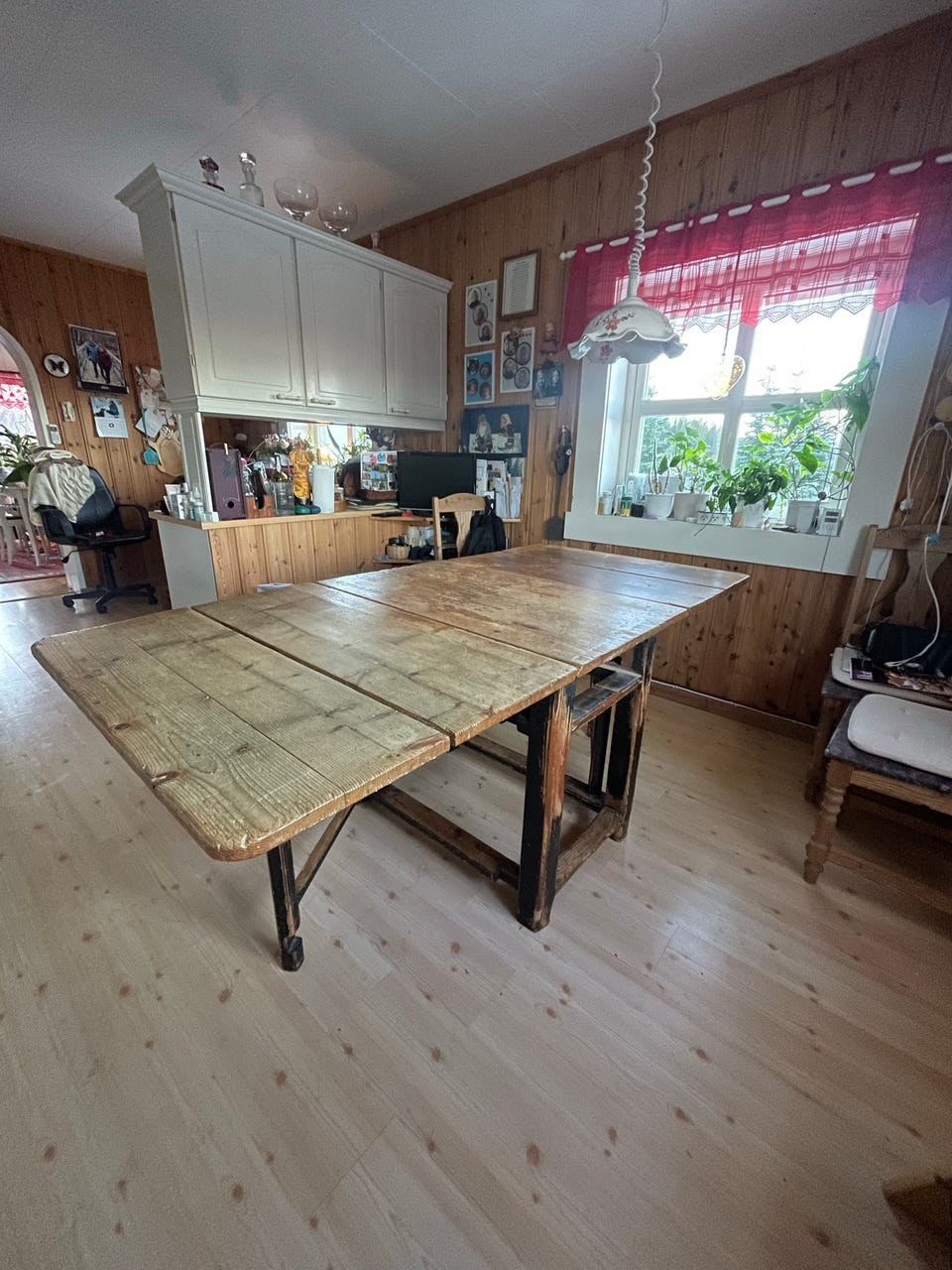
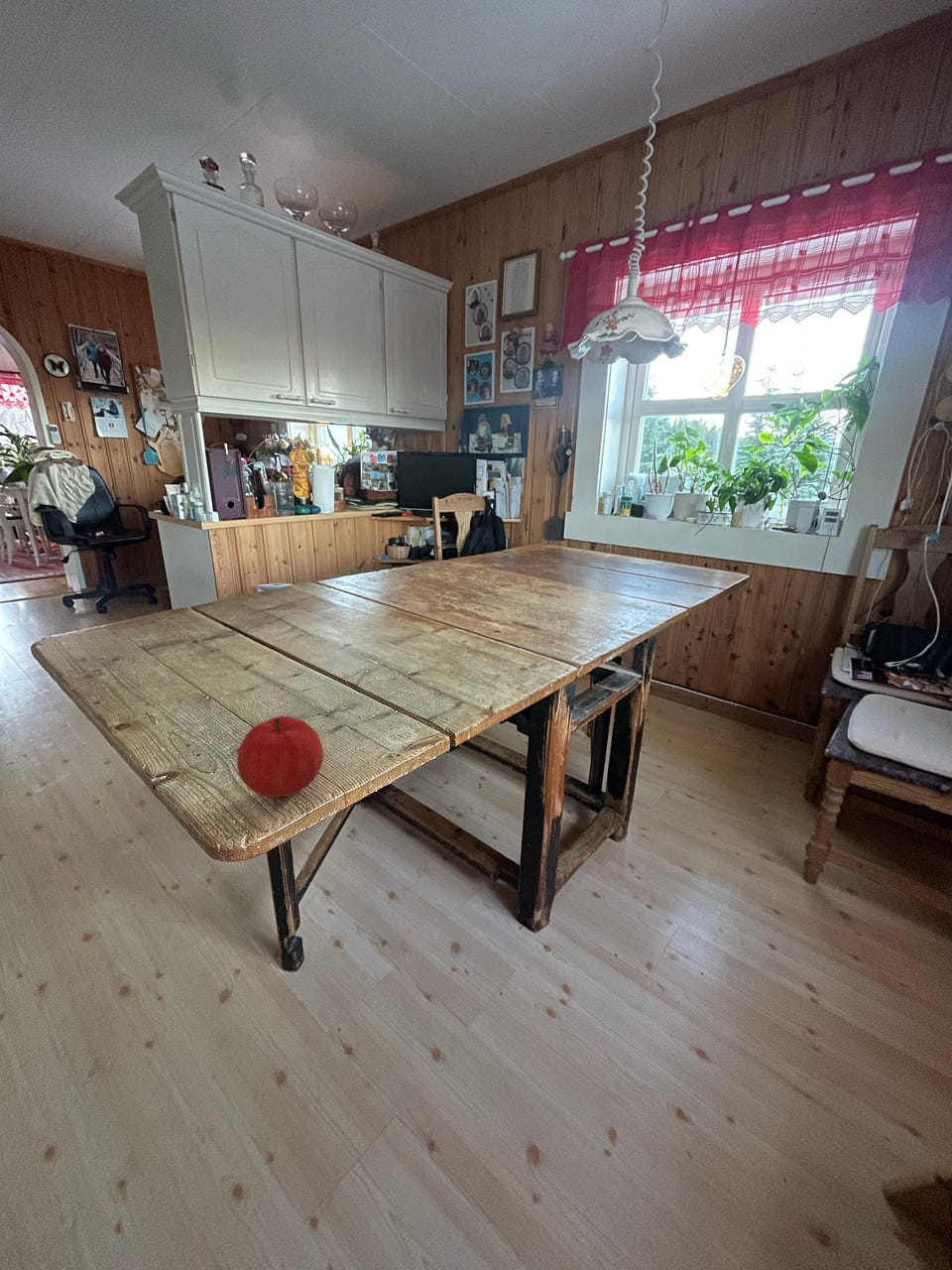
+ fruit (281, 755)
